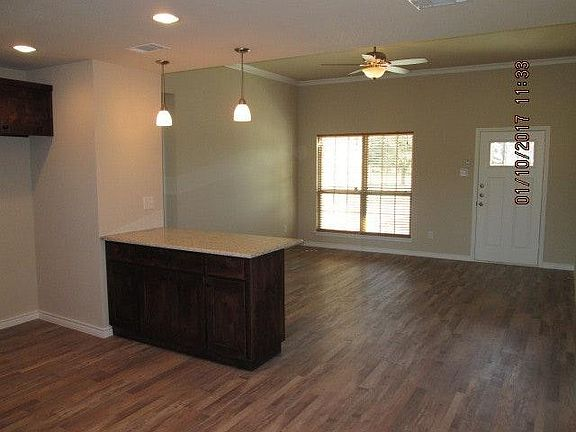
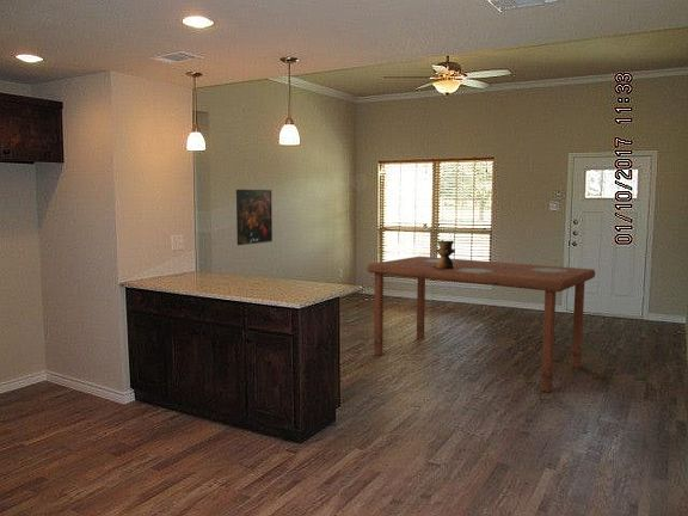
+ table (478, 283)
+ ceramic vessel (444, 253)
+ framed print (254, 216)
